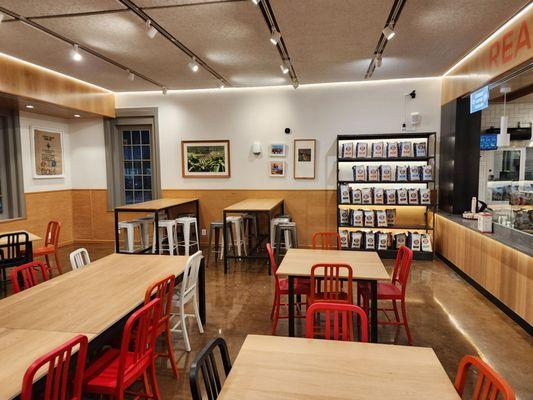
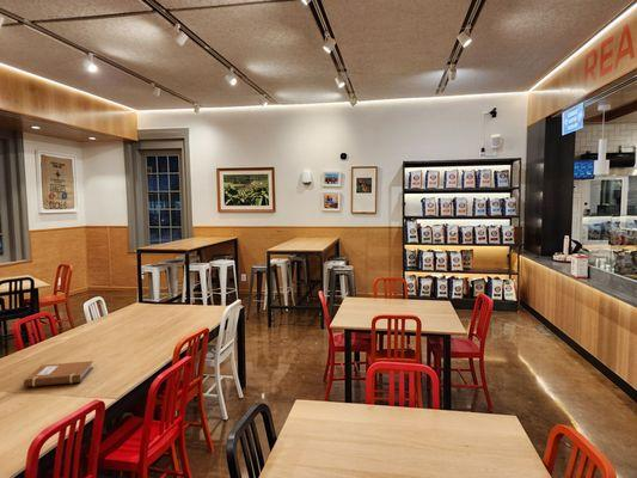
+ notebook (59, 373)
